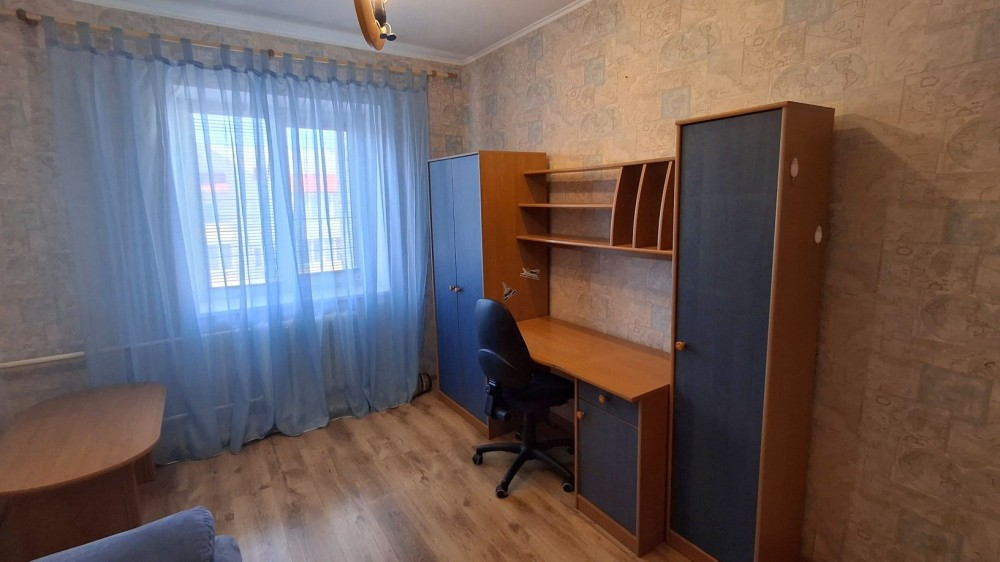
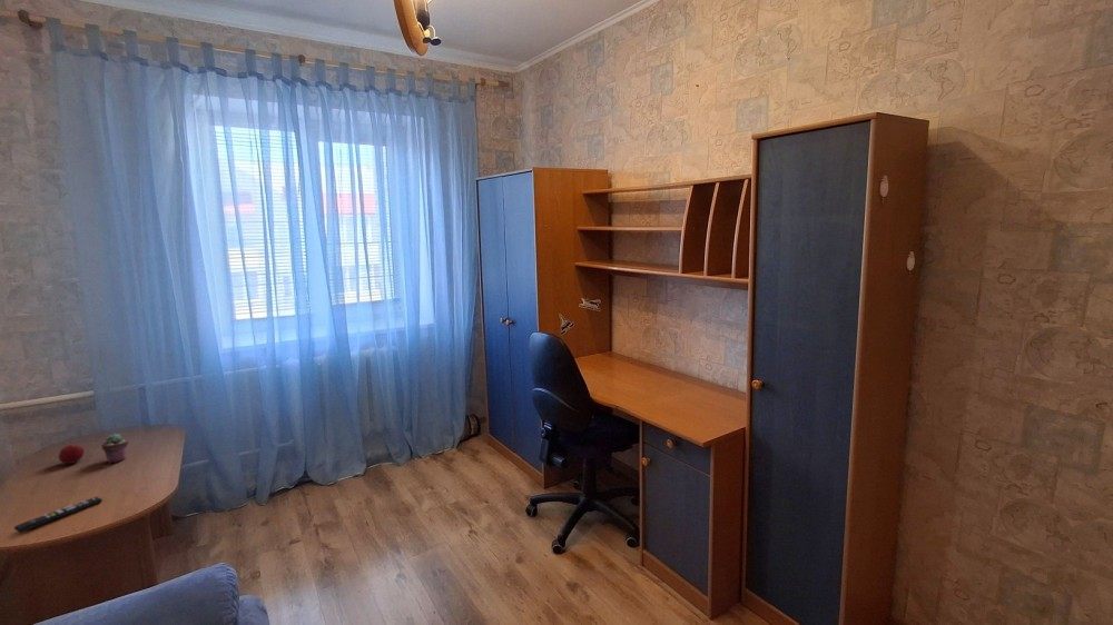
+ remote control (60, 513)
+ potted succulent (115, 446)
+ apple (71, 454)
